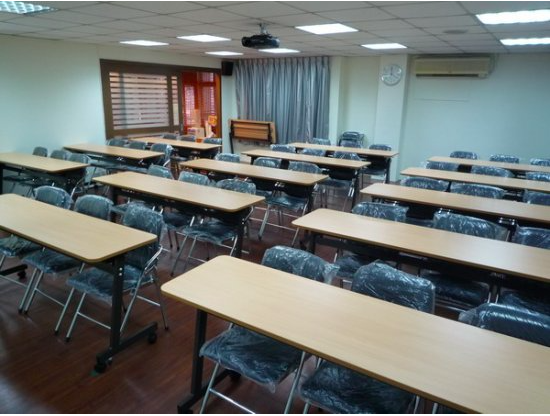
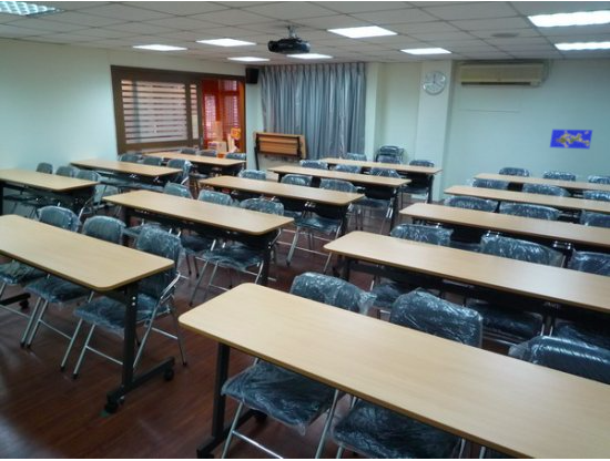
+ world map (570, 139)
